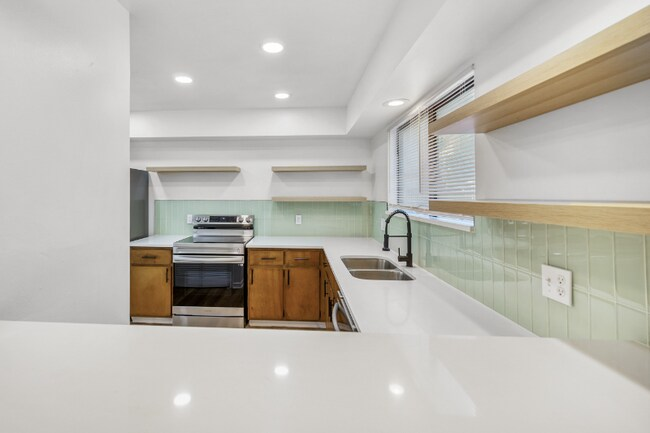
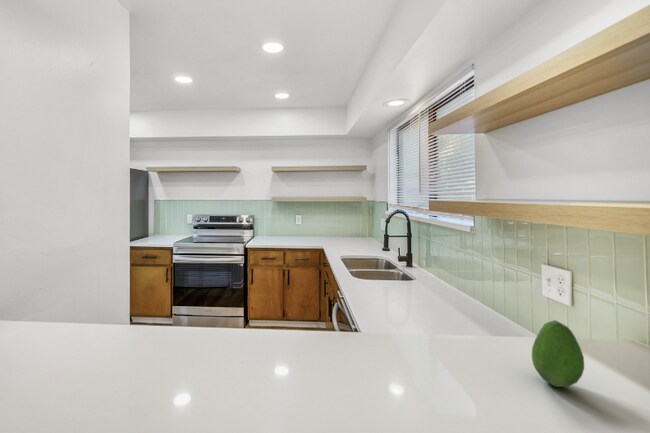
+ fruit (556, 352)
